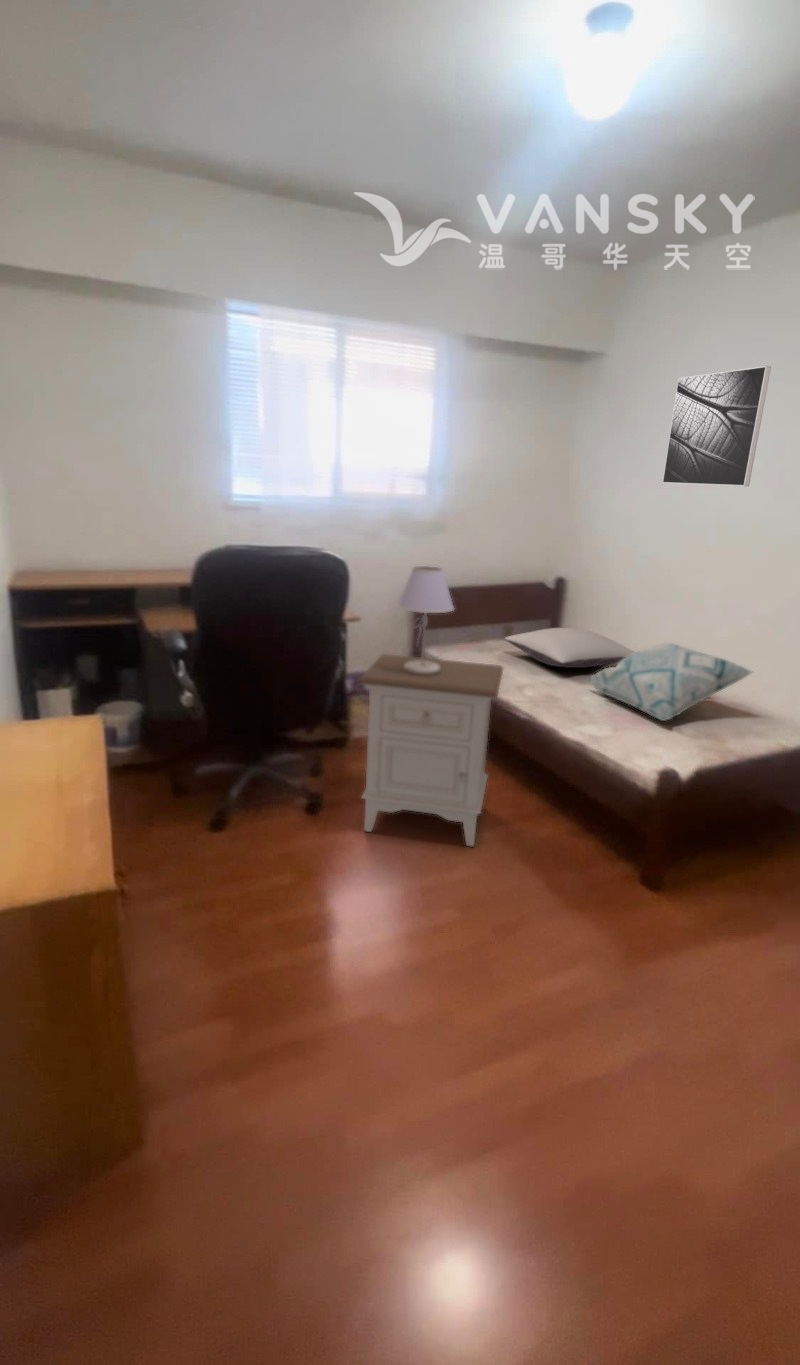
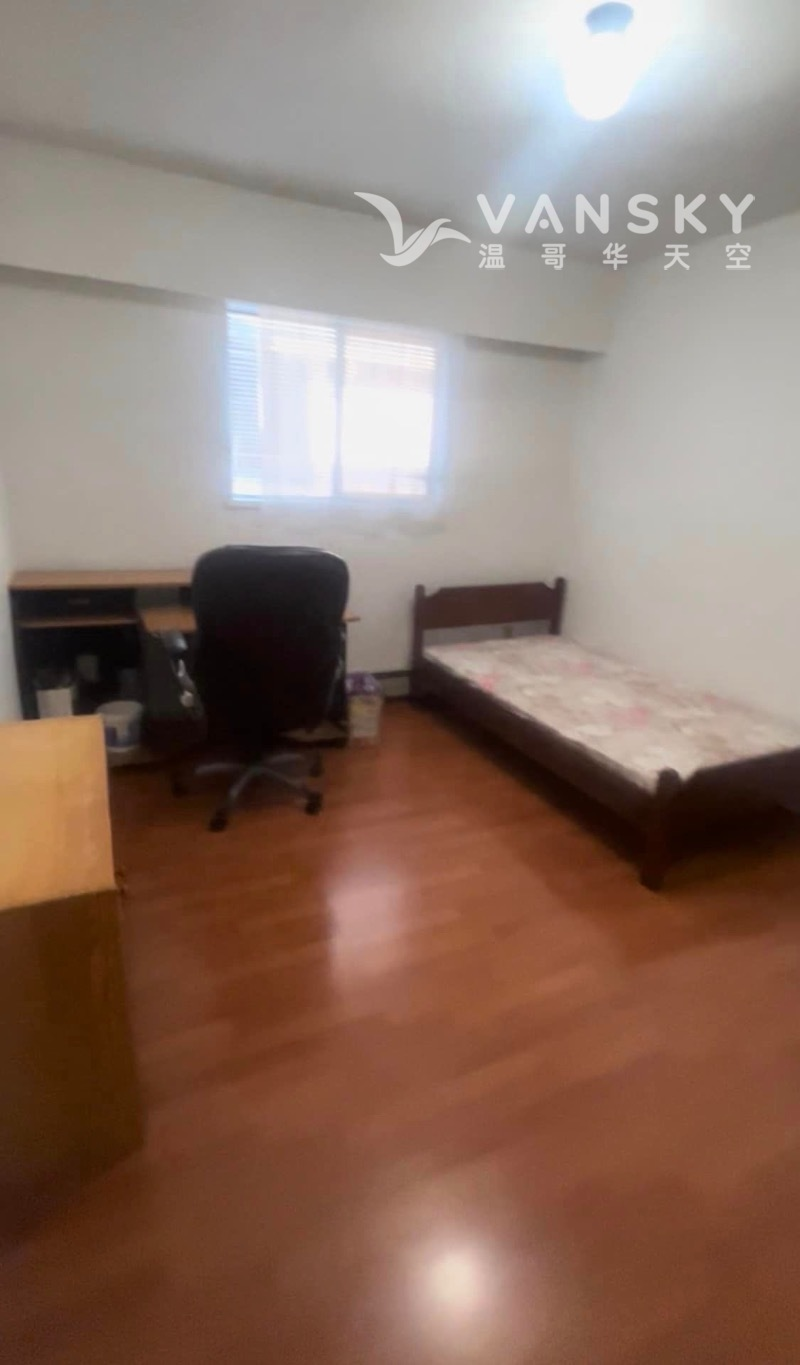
- nightstand (429, 748)
- table lamp (424, 619)
- decorative pillow (666, 679)
- pillow (570, 647)
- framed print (712, 429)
